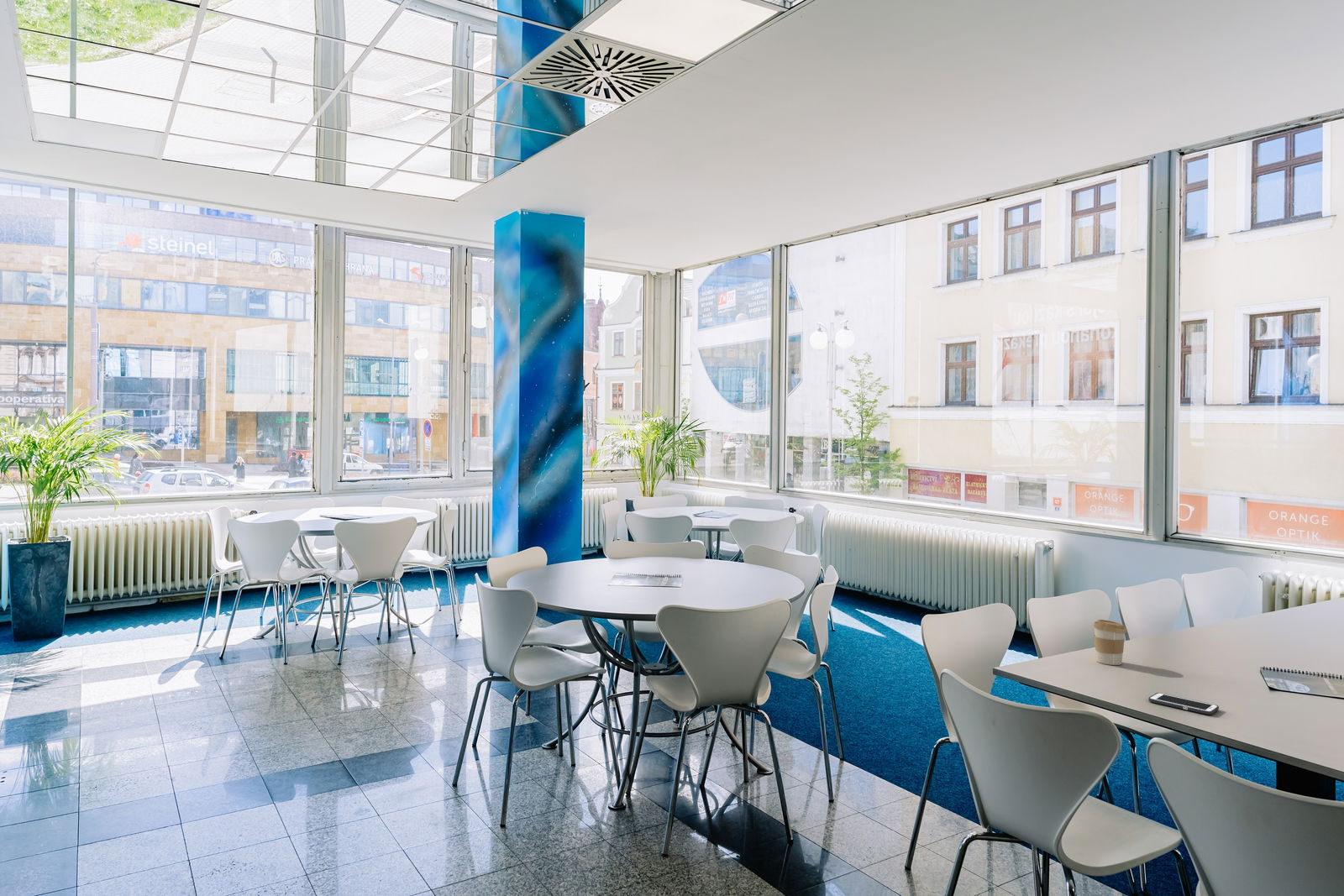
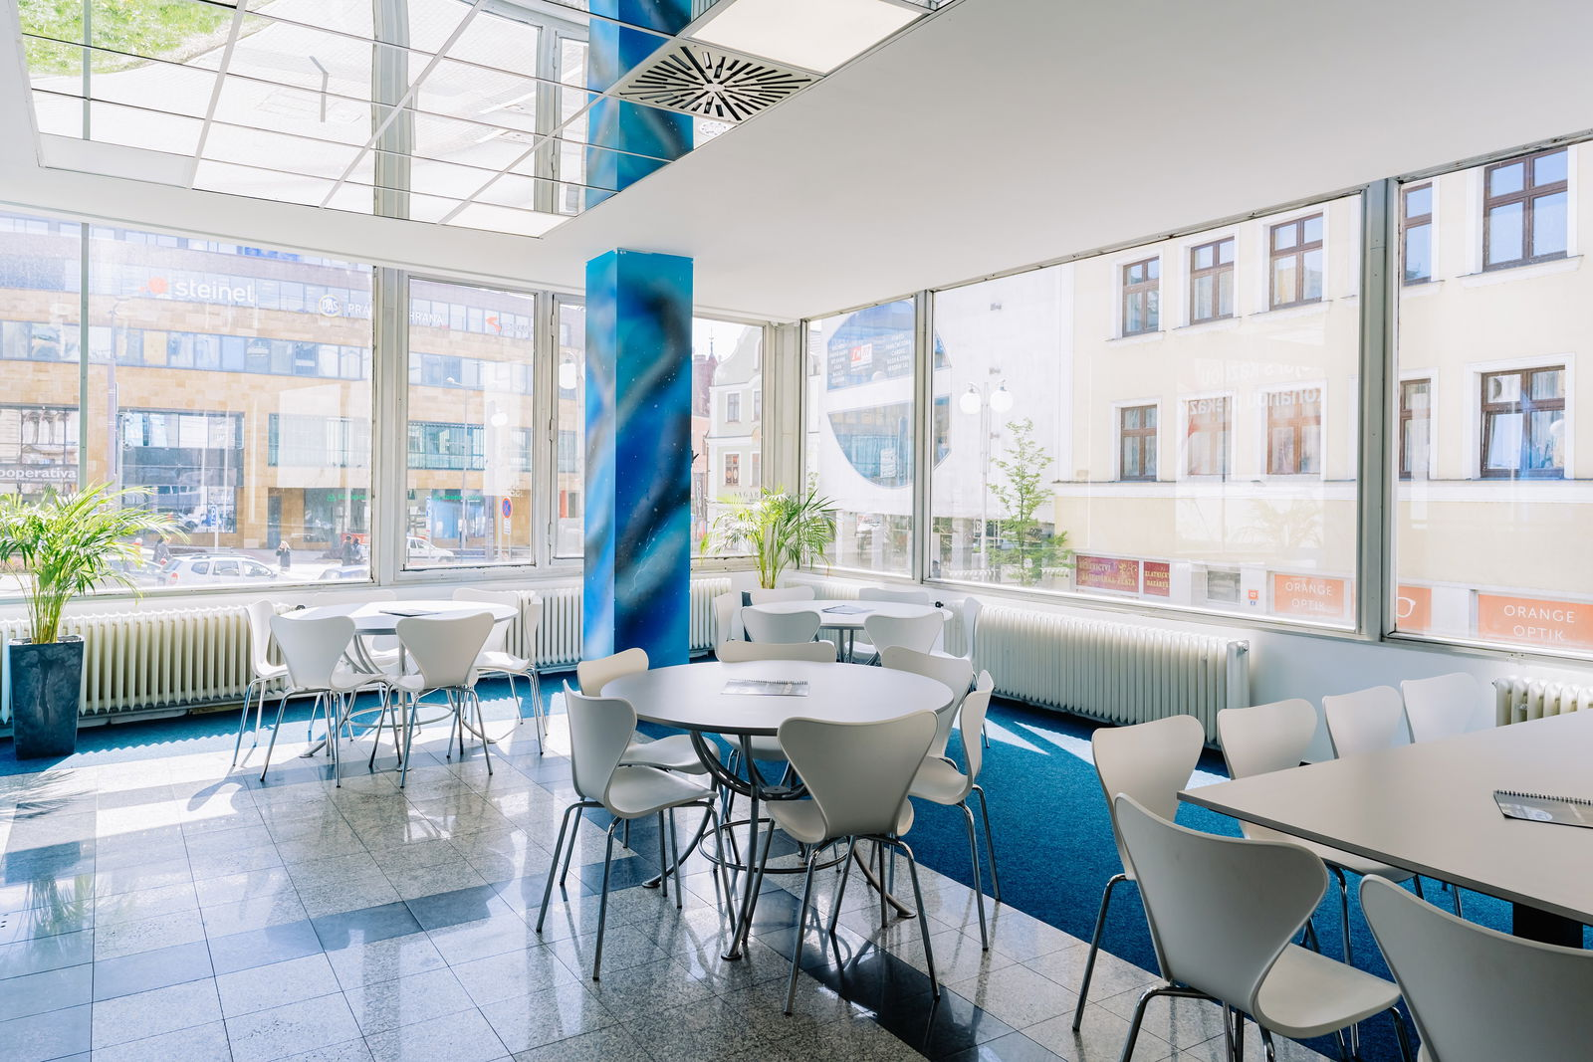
- cell phone (1183, 703)
- coffee cup (1109, 641)
